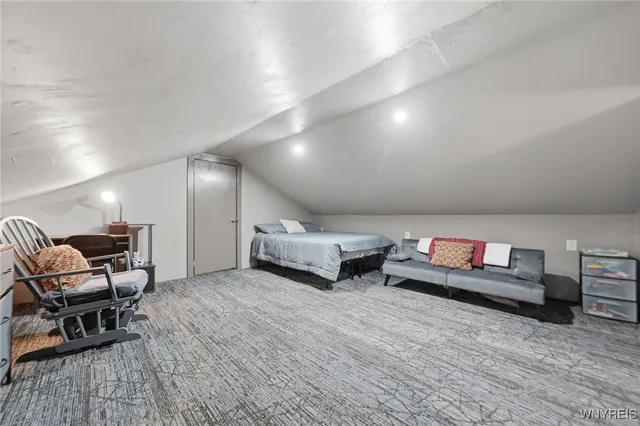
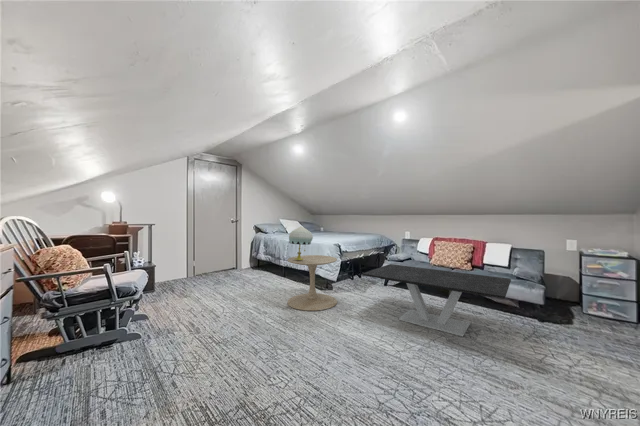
+ coffee table (424, 303)
+ table lamp (299, 242)
+ side table (312, 280)
